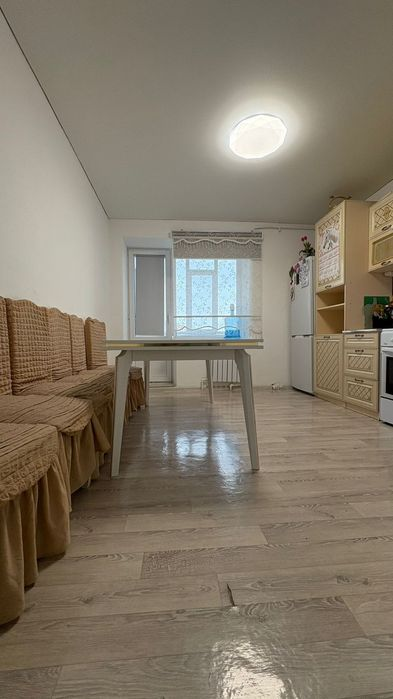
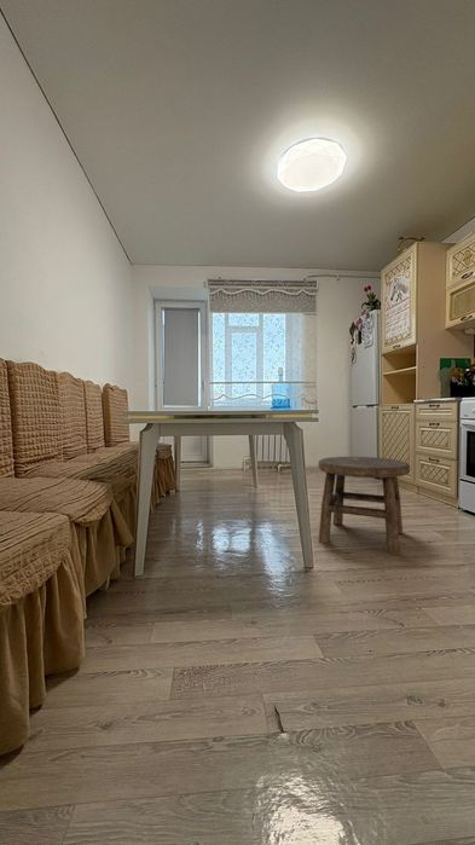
+ stool (361, 498)
